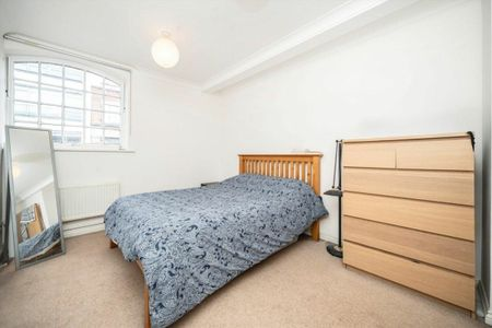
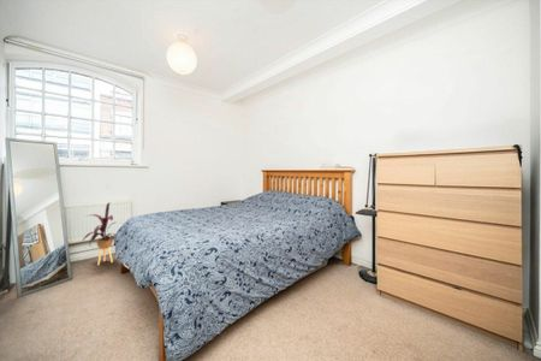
+ house plant (101, 232)
